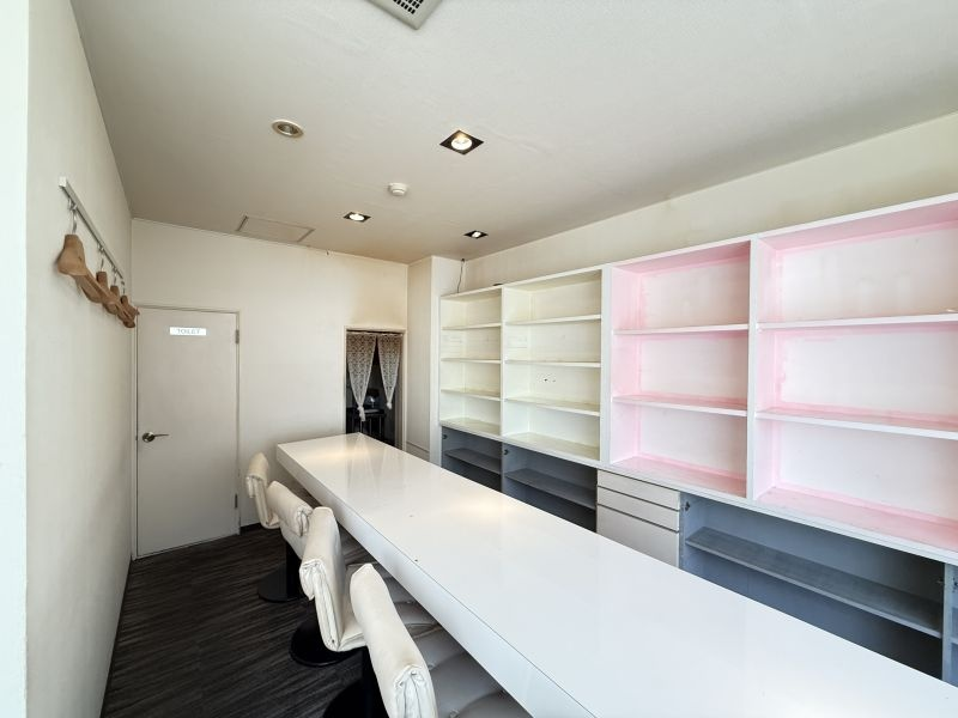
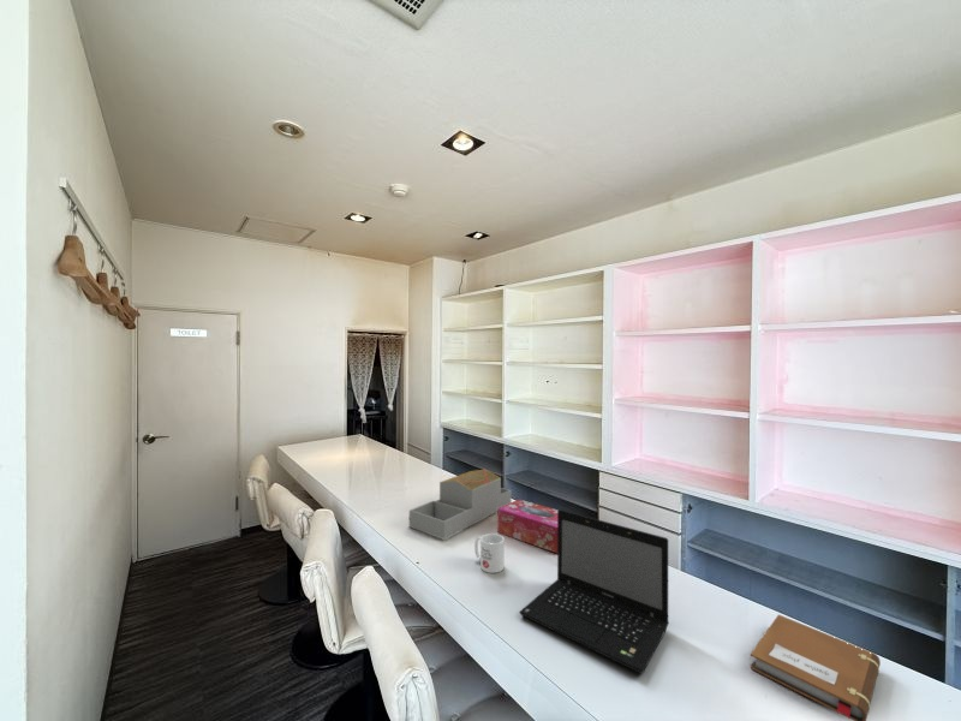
+ architectural model (458, 494)
+ mug (488, 550)
+ laptop (592, 578)
+ tissue box (536, 524)
+ notebook (814, 663)
